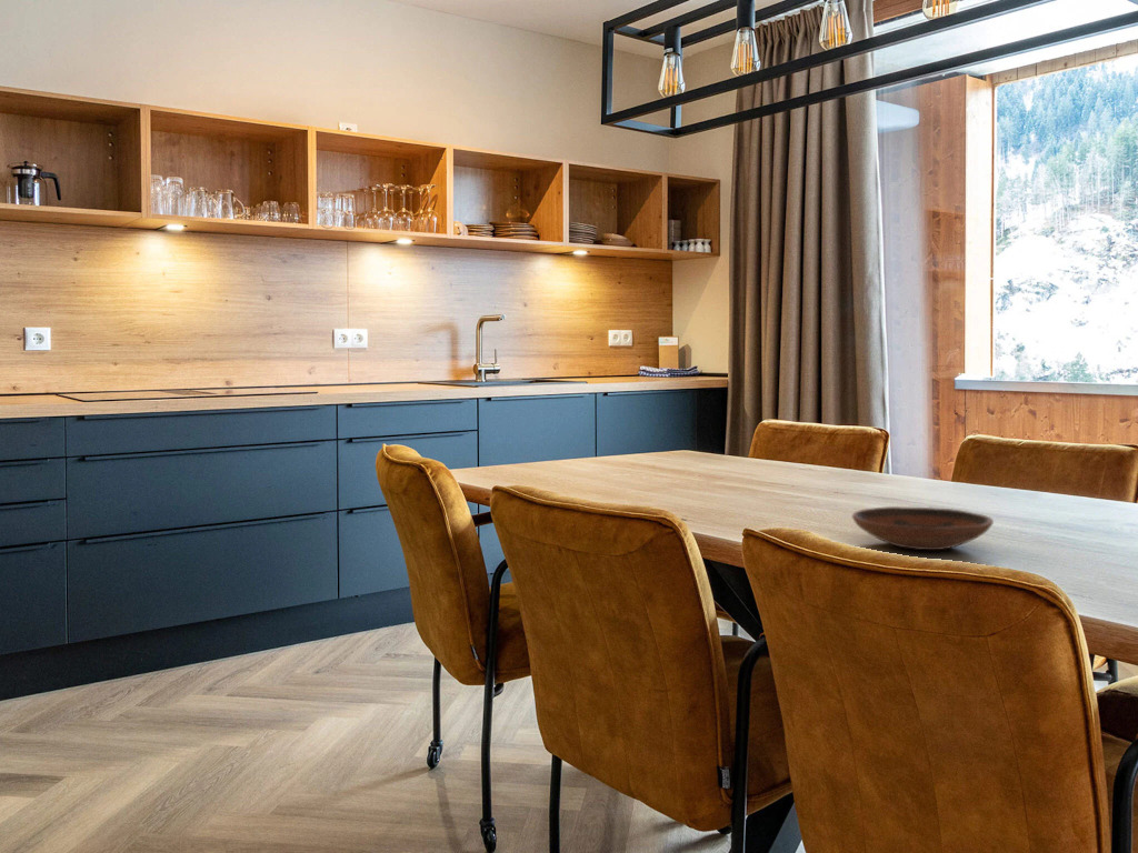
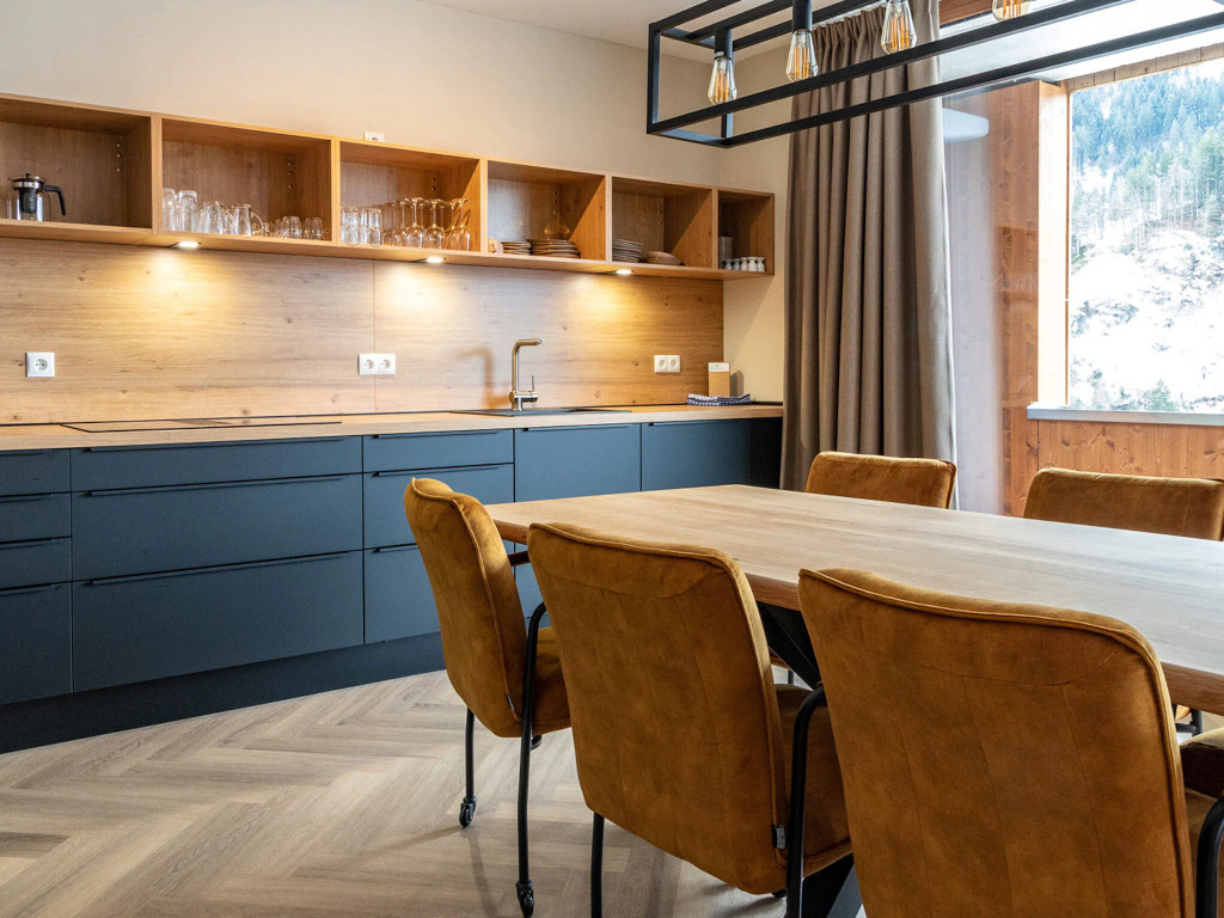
- bowl (920, 530)
